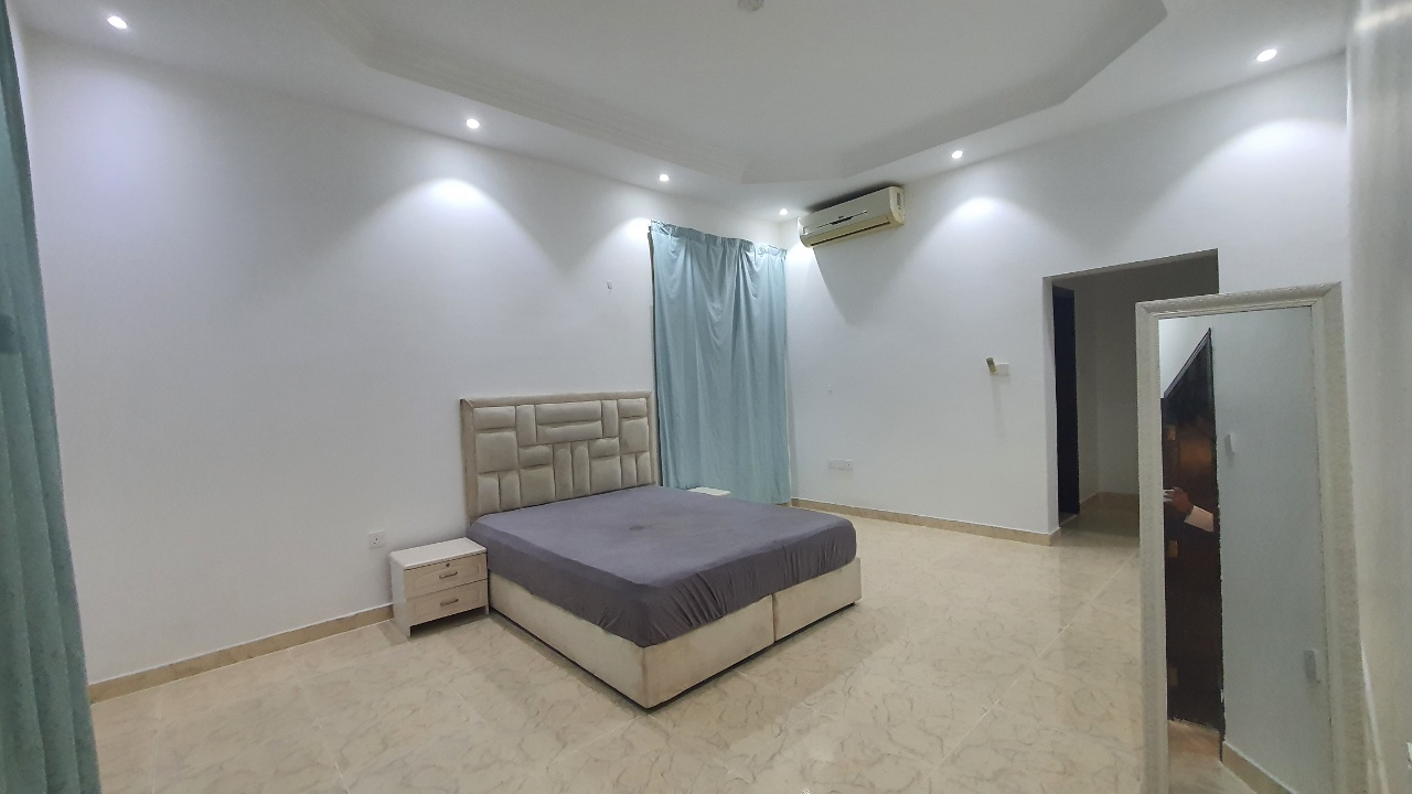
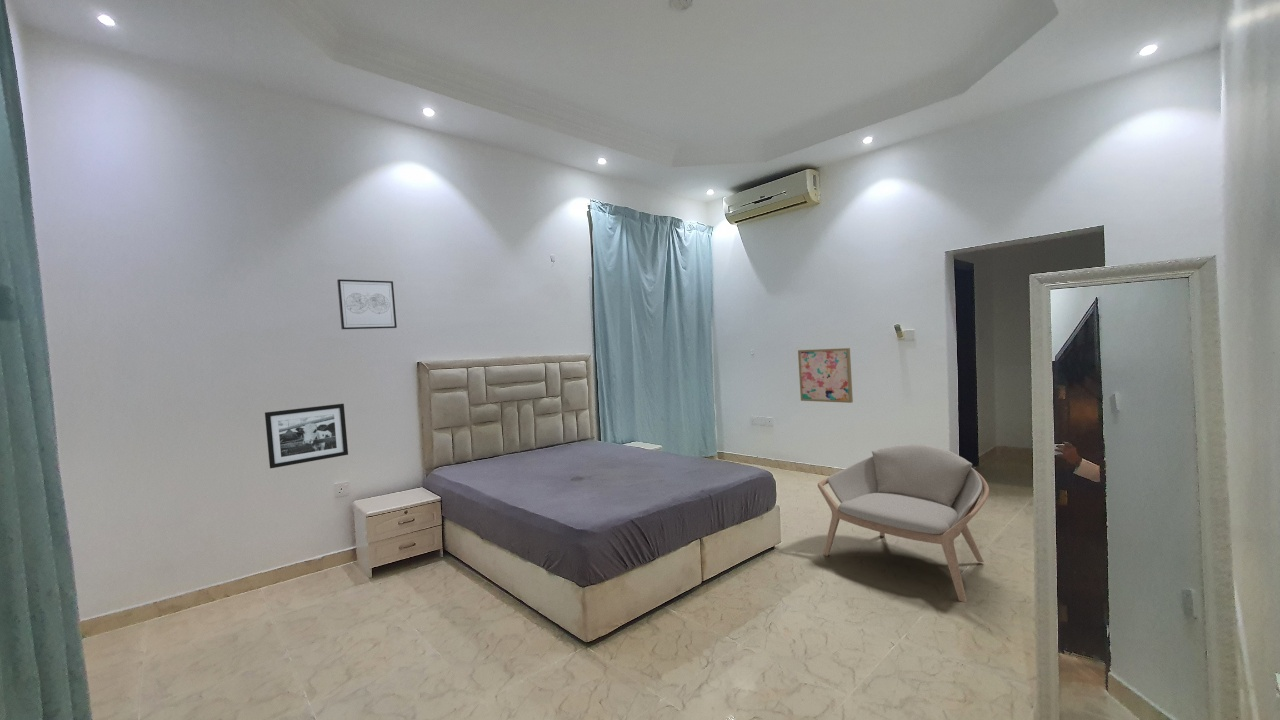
+ wall art (824, 375)
+ wall art (367, 304)
+ picture frame (308, 434)
+ armchair (907, 506)
